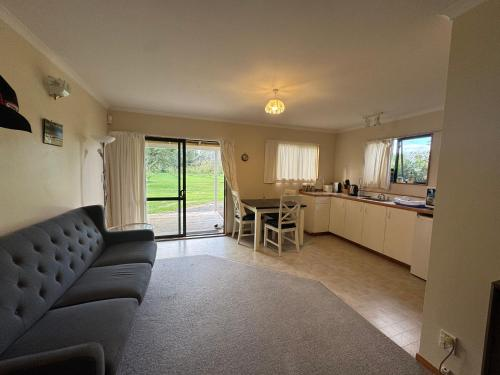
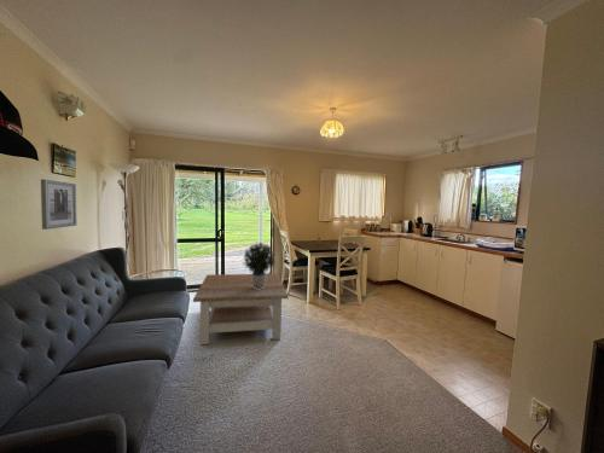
+ coffee table (242, 303)
+ wall art (60, 204)
+ potted plant (259, 265)
